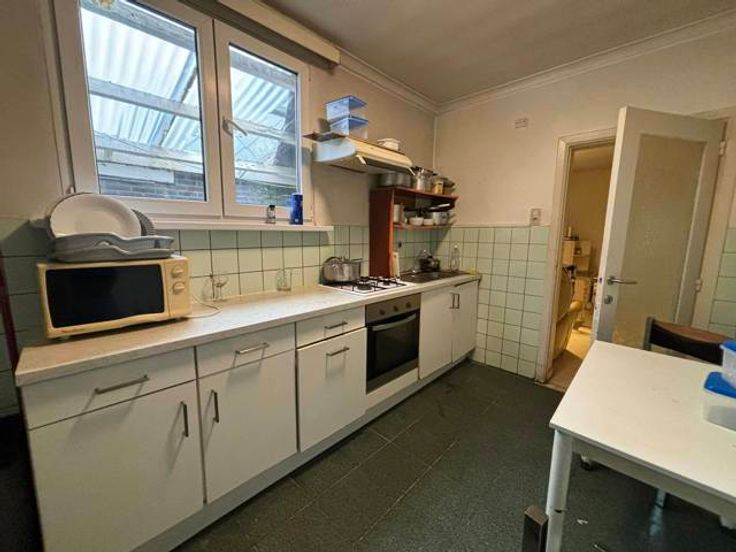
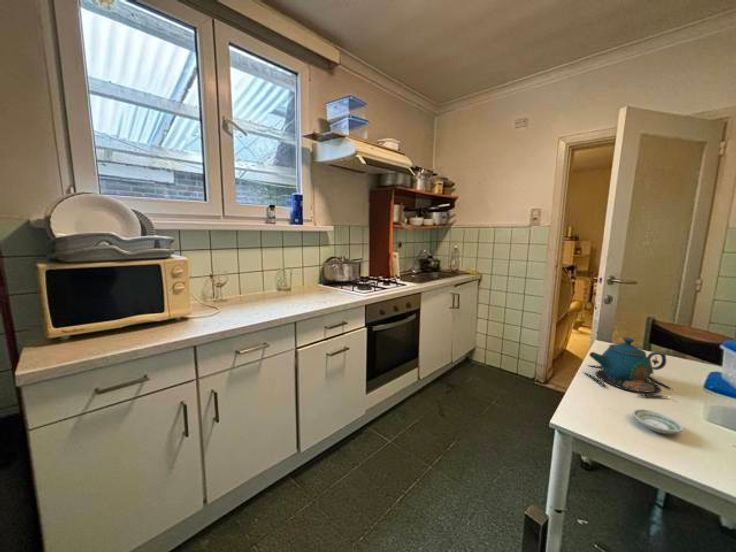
+ saucer (656, 423)
+ teapot (629, 359)
